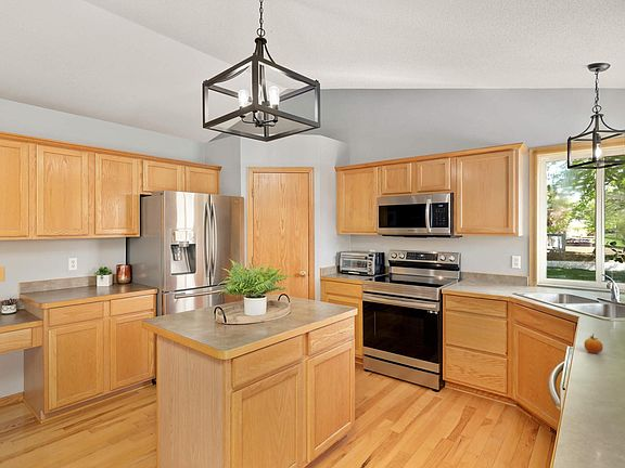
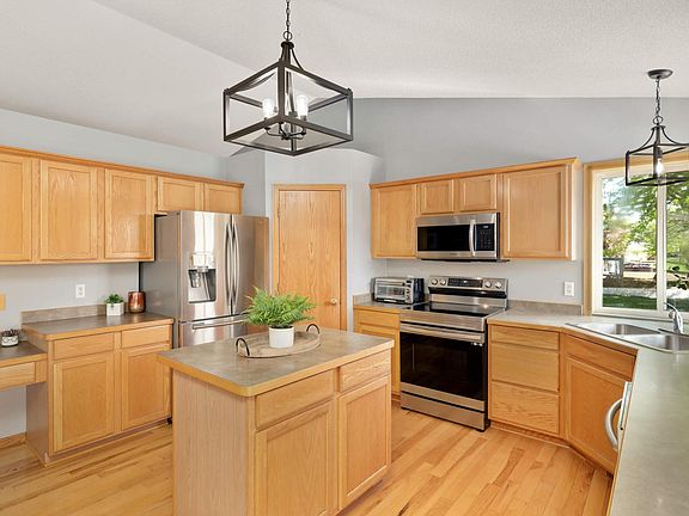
- fruit (592, 341)
